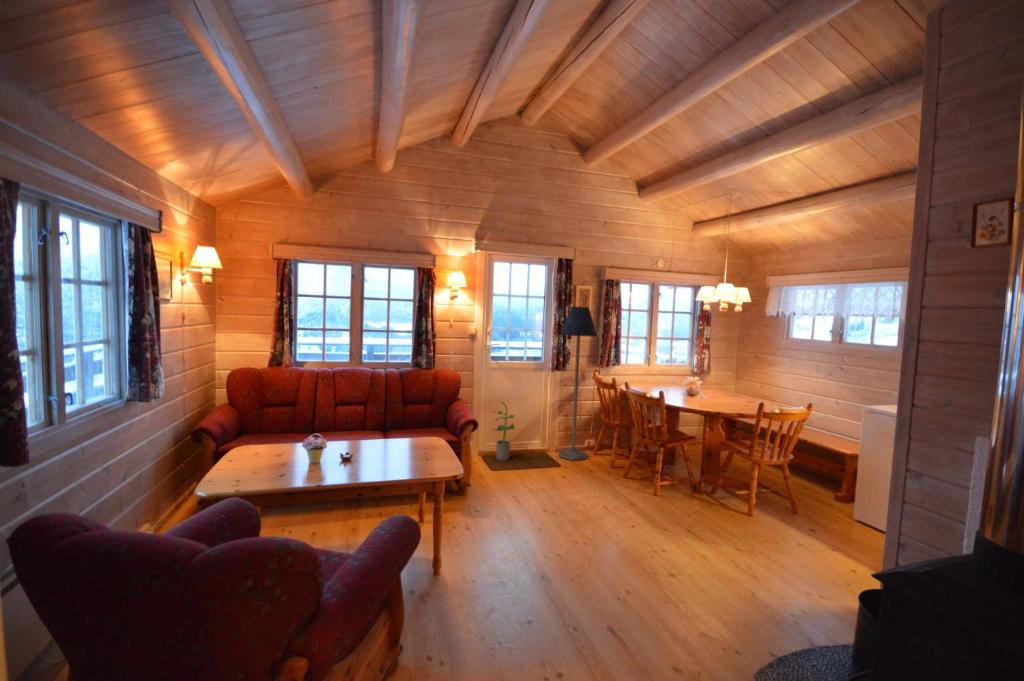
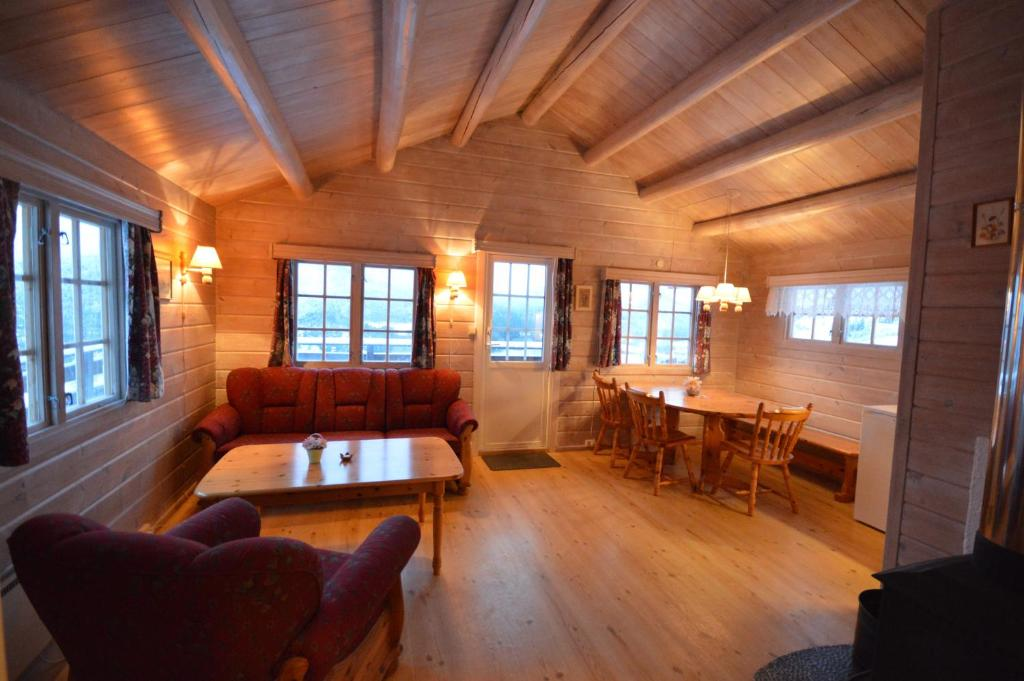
- floor lamp (576, 381)
- potted plant (501, 429)
